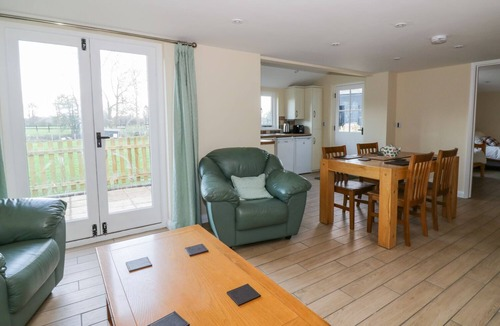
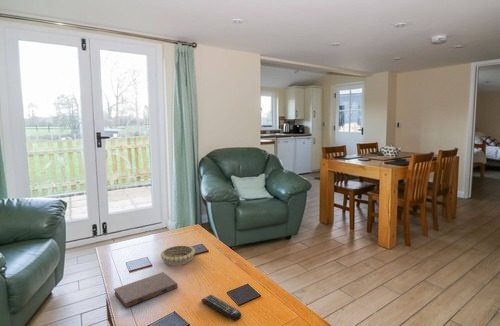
+ decorative bowl (178, 253)
+ book (146, 288)
+ remote control (220, 306)
